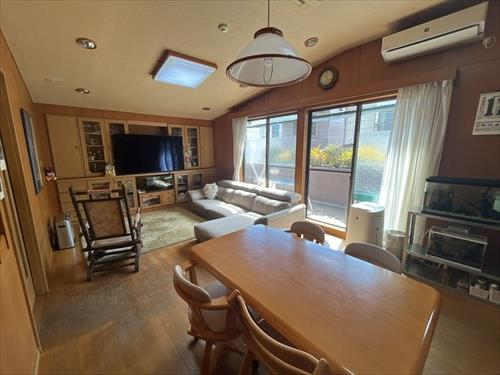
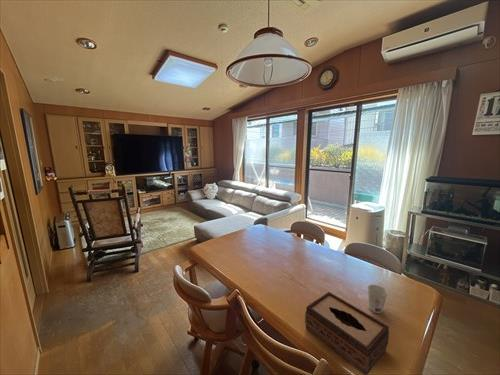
+ tissue box (344, 327)
+ cup (376, 299)
